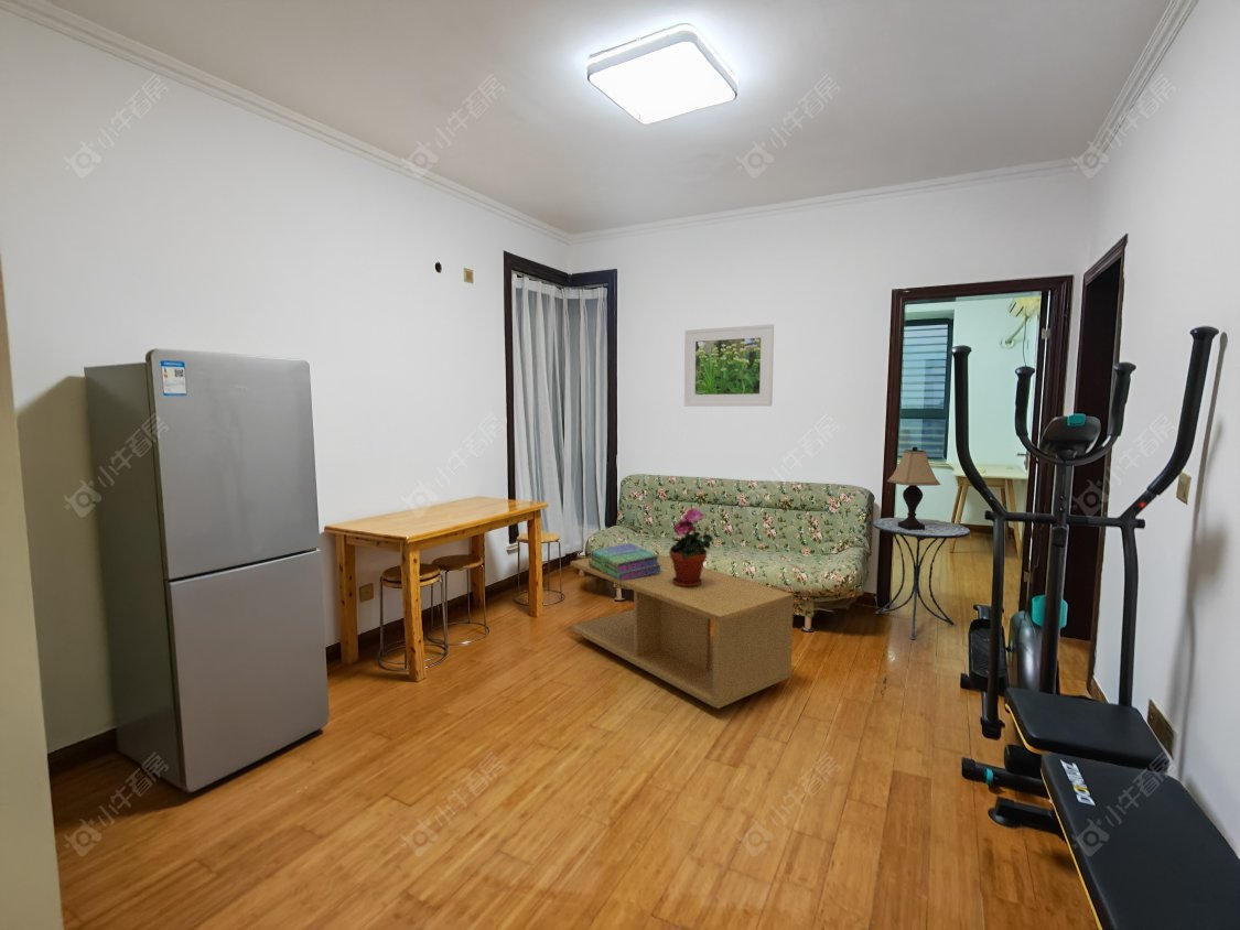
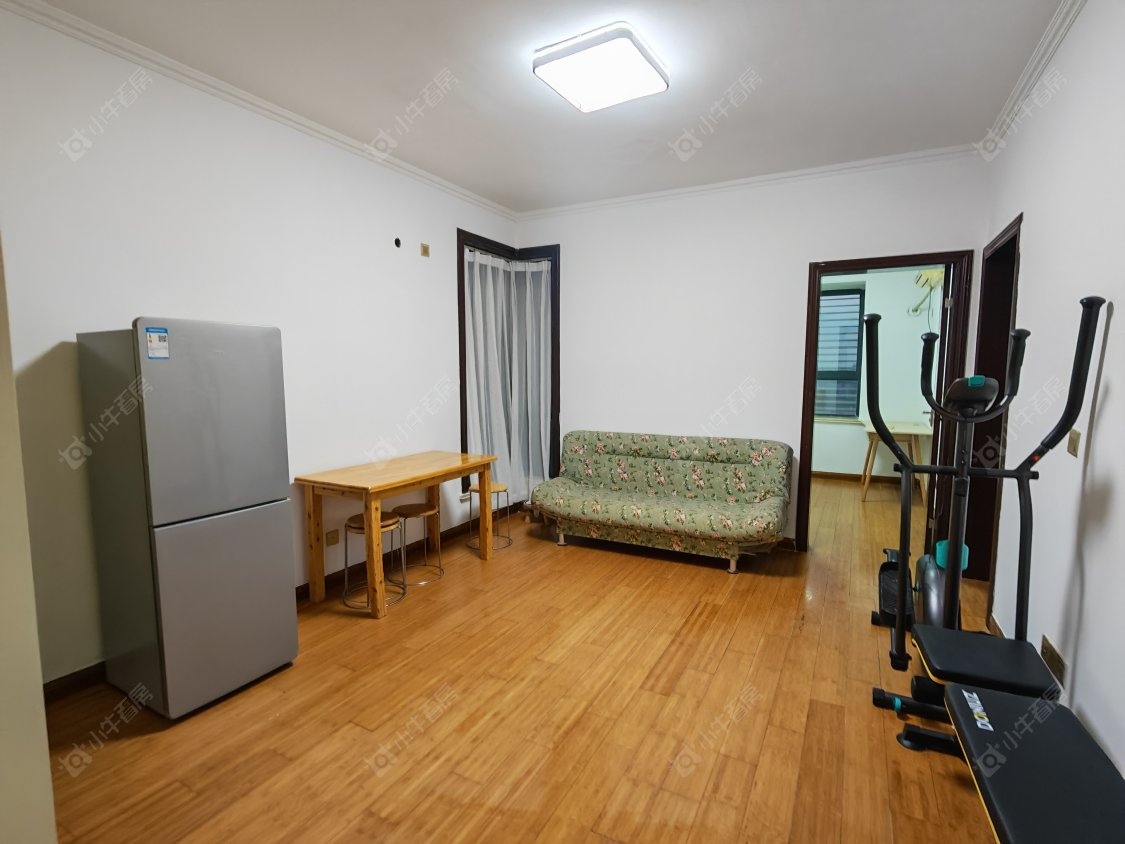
- potted plant (689, 545)
- lamp (913, 486)
- coffee table (670, 618)
- stack of books (624, 561)
- side table (917, 575)
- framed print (726, 367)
